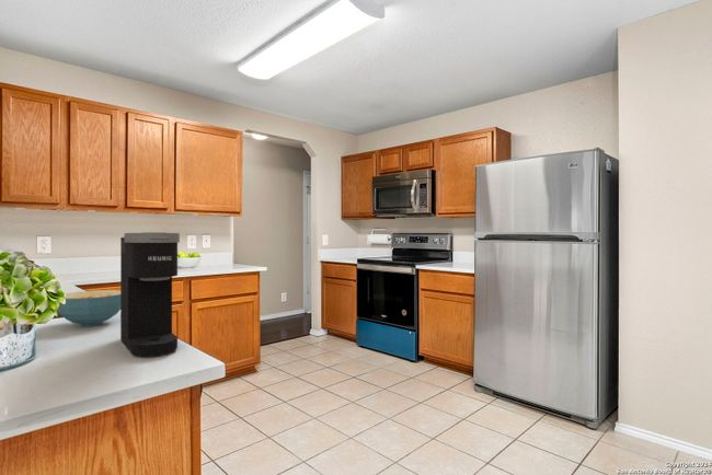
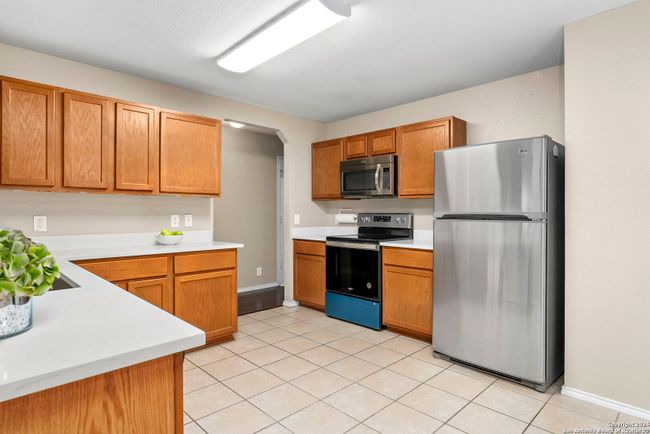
- coffee maker (148, 288)
- cereal bowl (91, 309)
